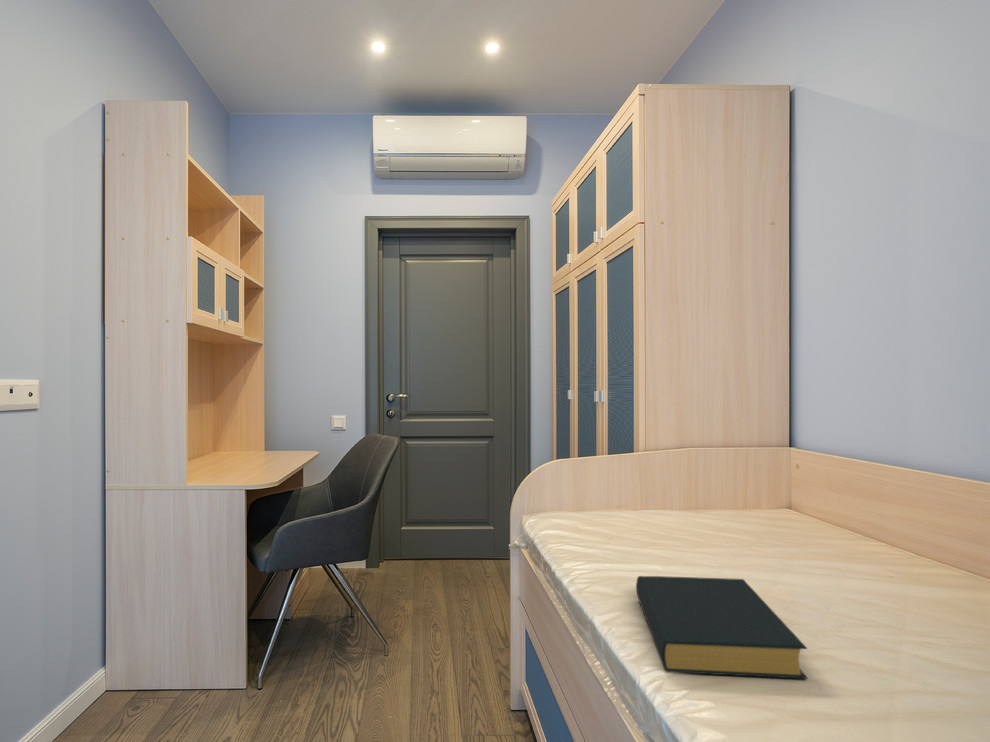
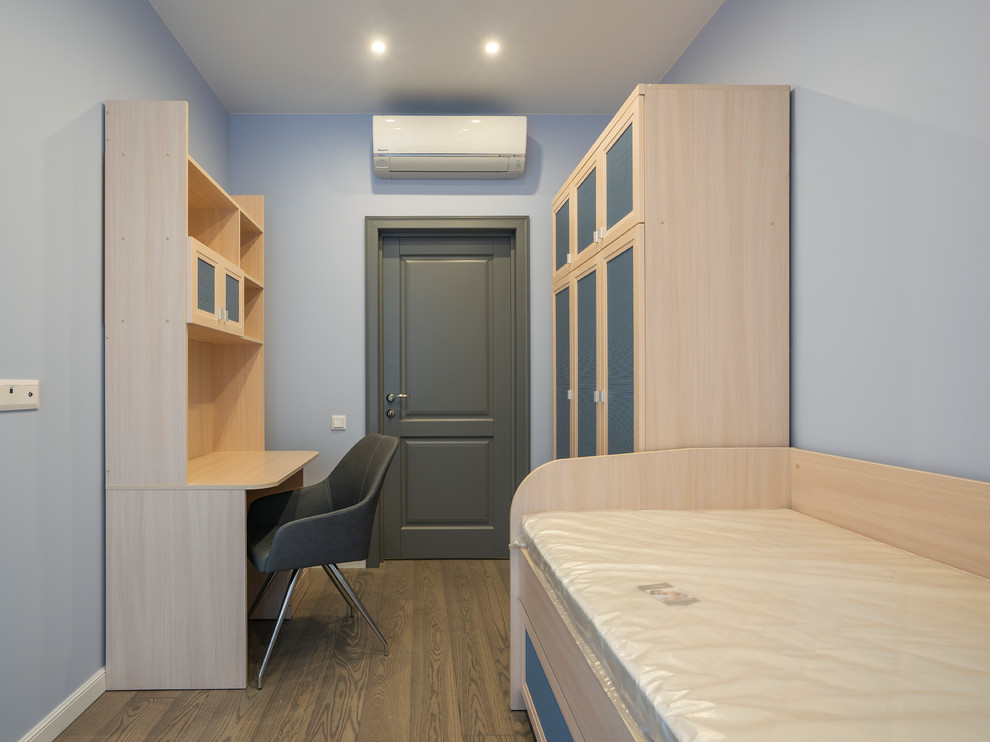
- hardback book (708, 619)
